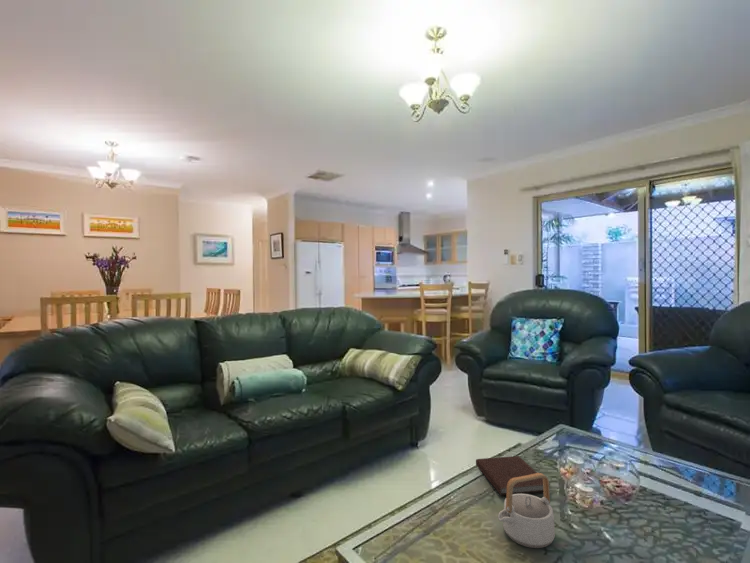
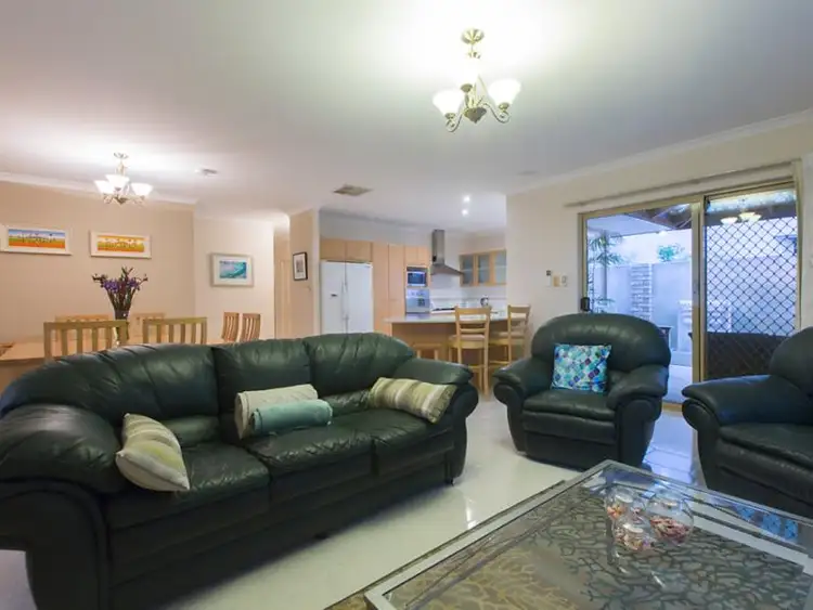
- teapot (524, 506)
- notebook (510, 474)
